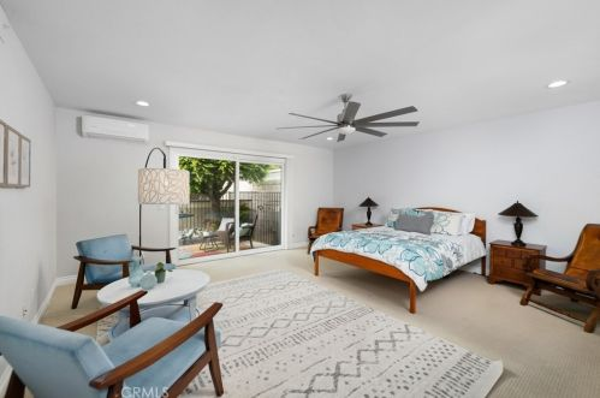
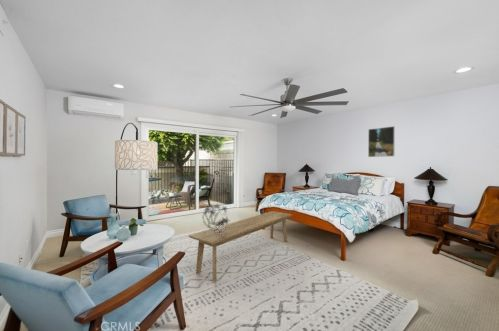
+ bench (247, 234)
+ dried flowers (218, 220)
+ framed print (380, 142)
